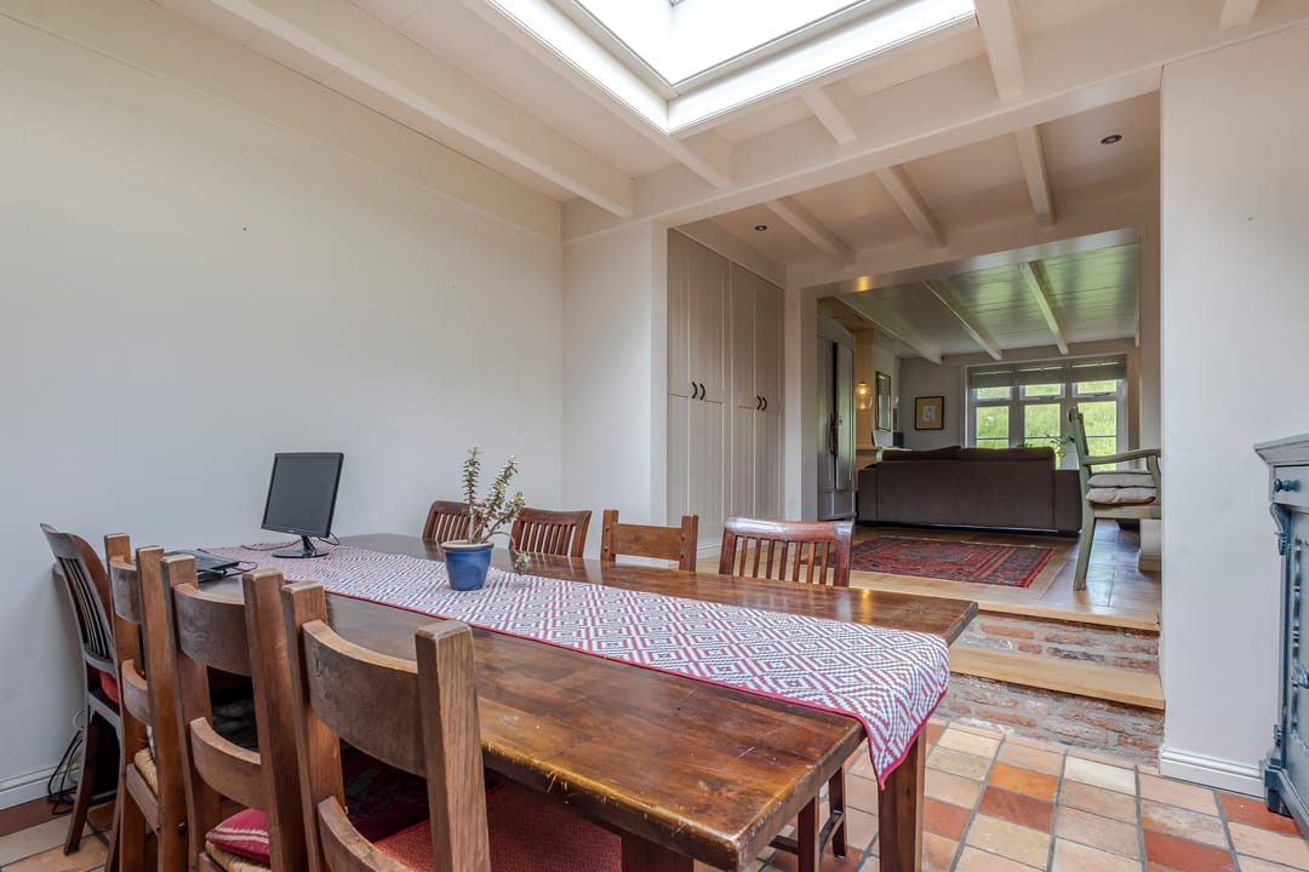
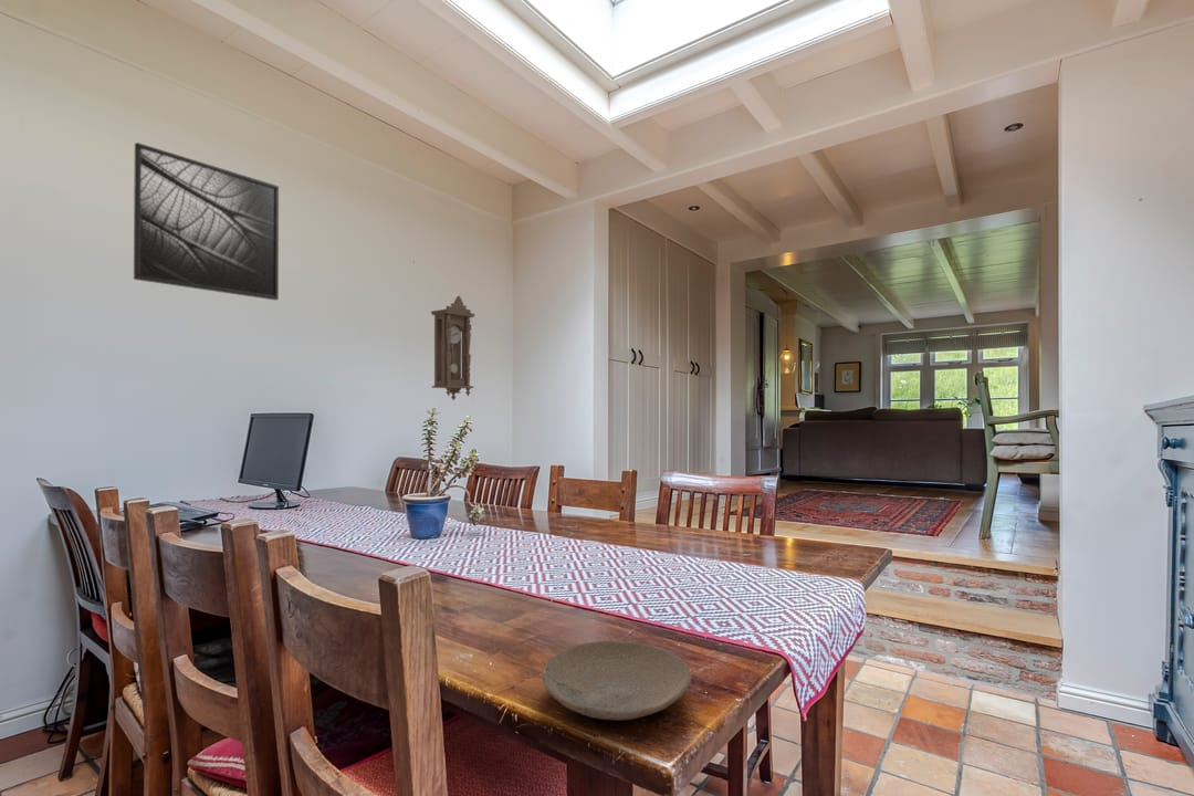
+ pendulum clock (452, 348)
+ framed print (212, 228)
+ plate (616, 682)
